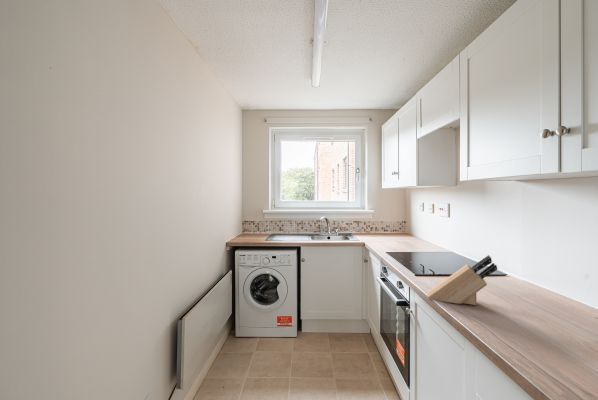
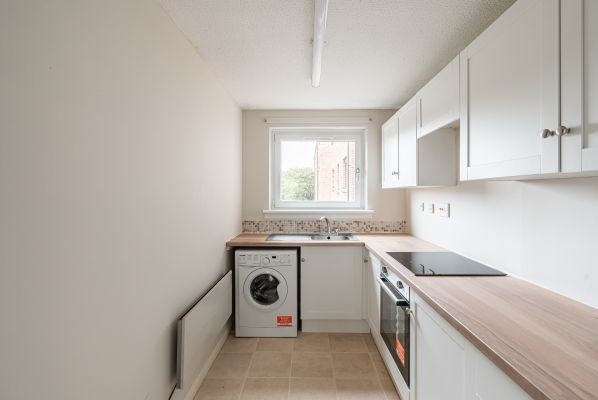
- knife block (460, 277)
